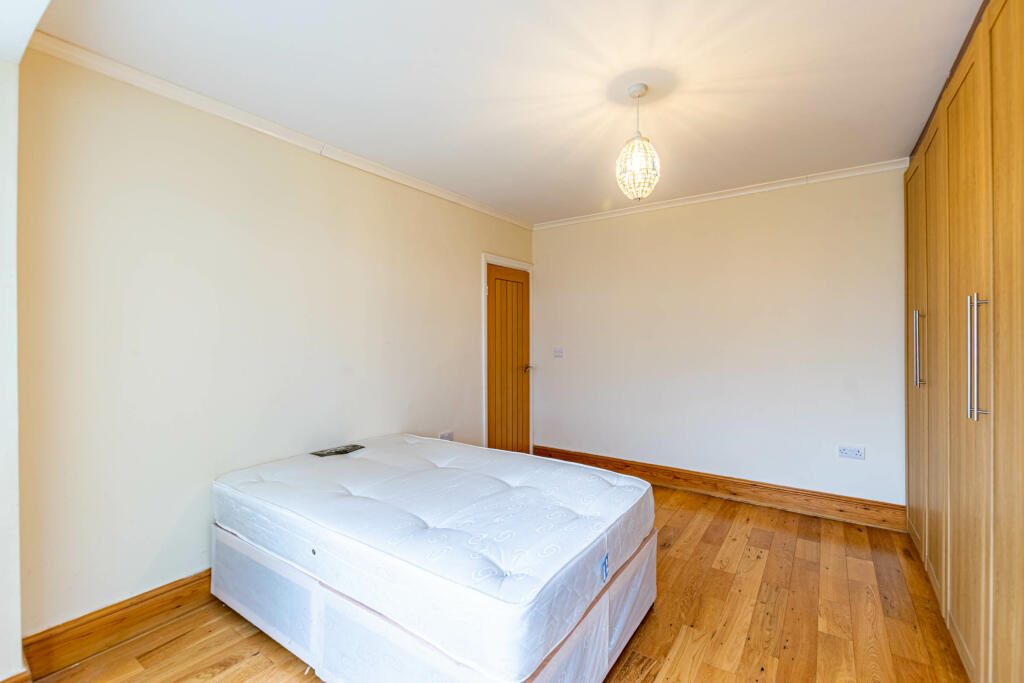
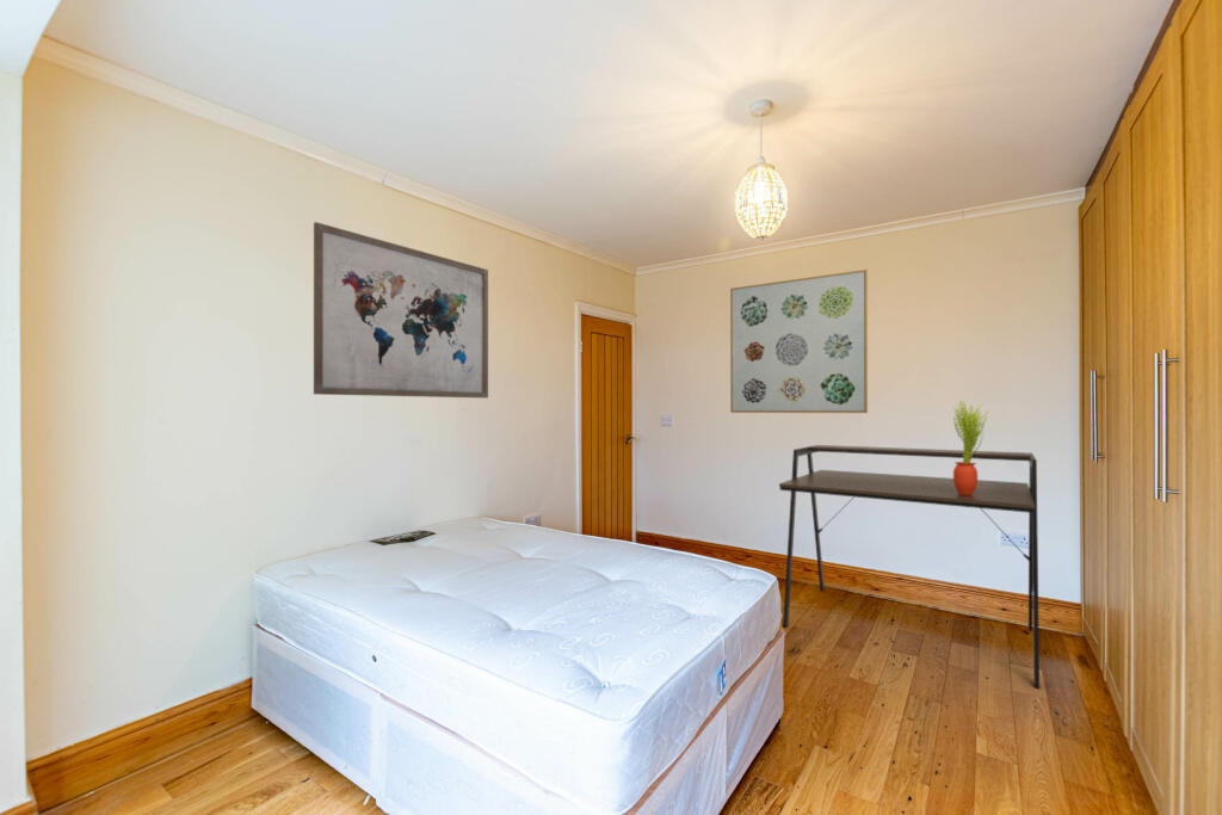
+ desk (908, 501)
+ wall art (794, 346)
+ wall art (413, 322)
+ potted plant (970, 447)
